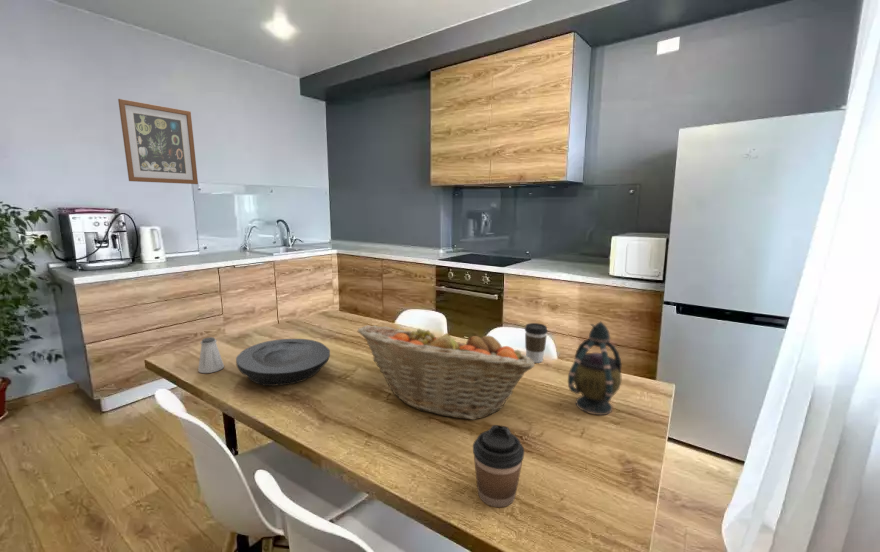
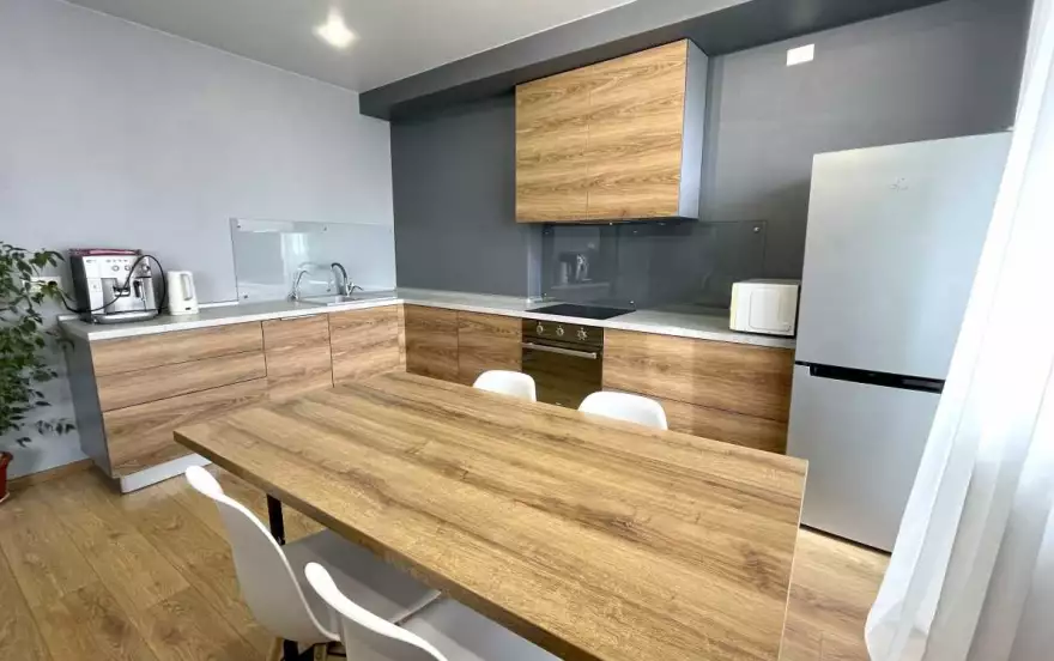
- plate (285, 362)
- wall art (161, 144)
- coffee cup (497, 463)
- fruit basket (442, 358)
- coffee cup (535, 343)
- teapot (599, 360)
- saltshaker (209, 353)
